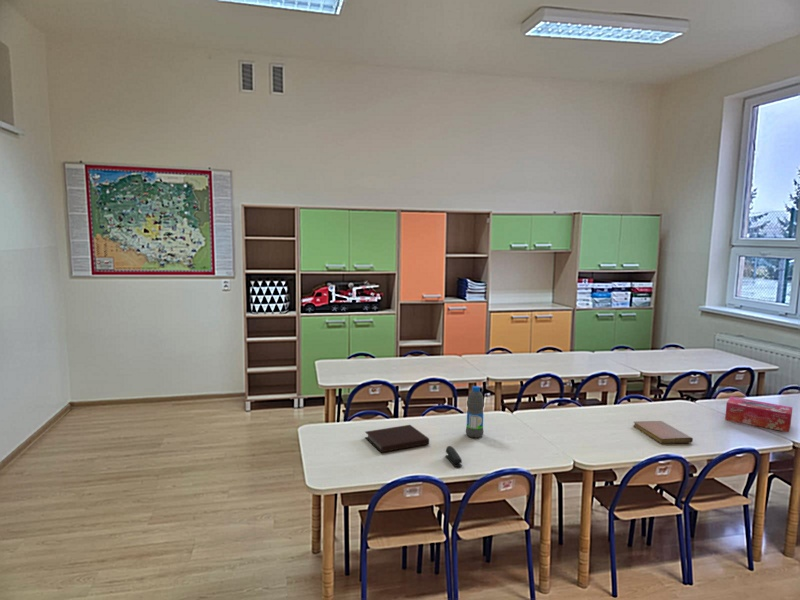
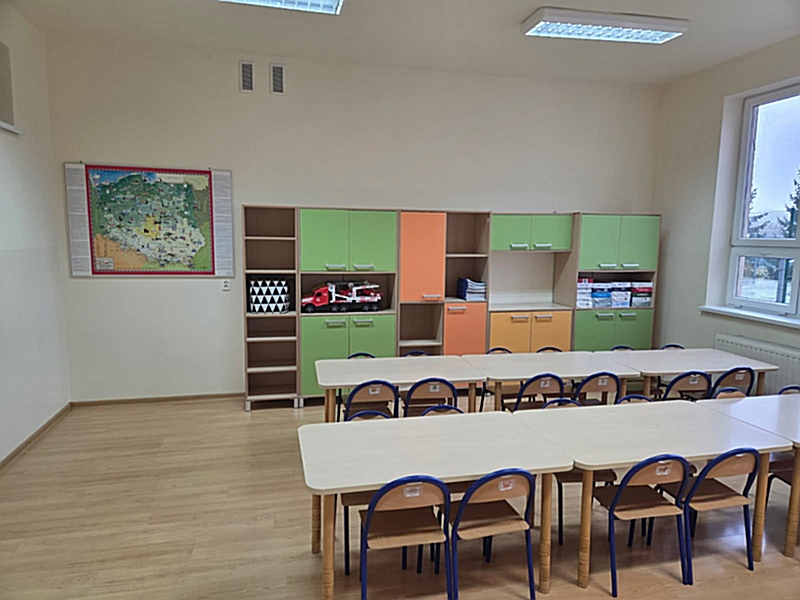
- notebook (661, 431)
- notebook (396, 438)
- tissue box (758, 413)
- stapler (453, 456)
- water bottle (475, 411)
